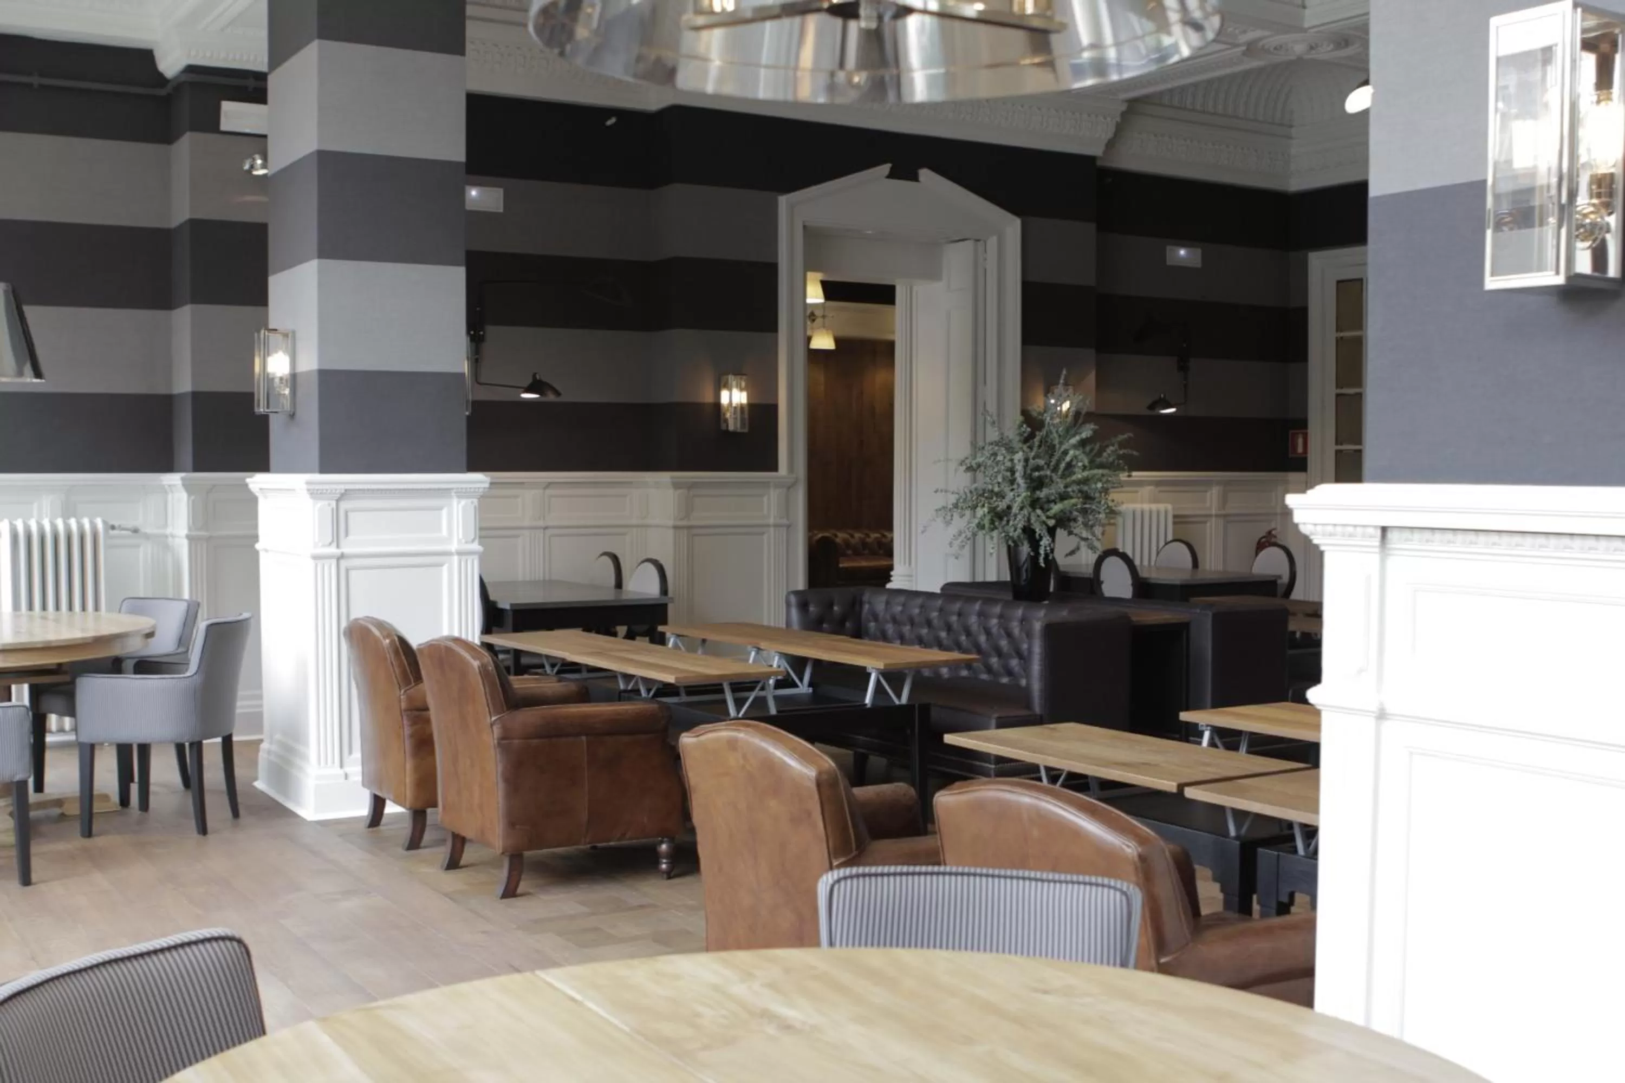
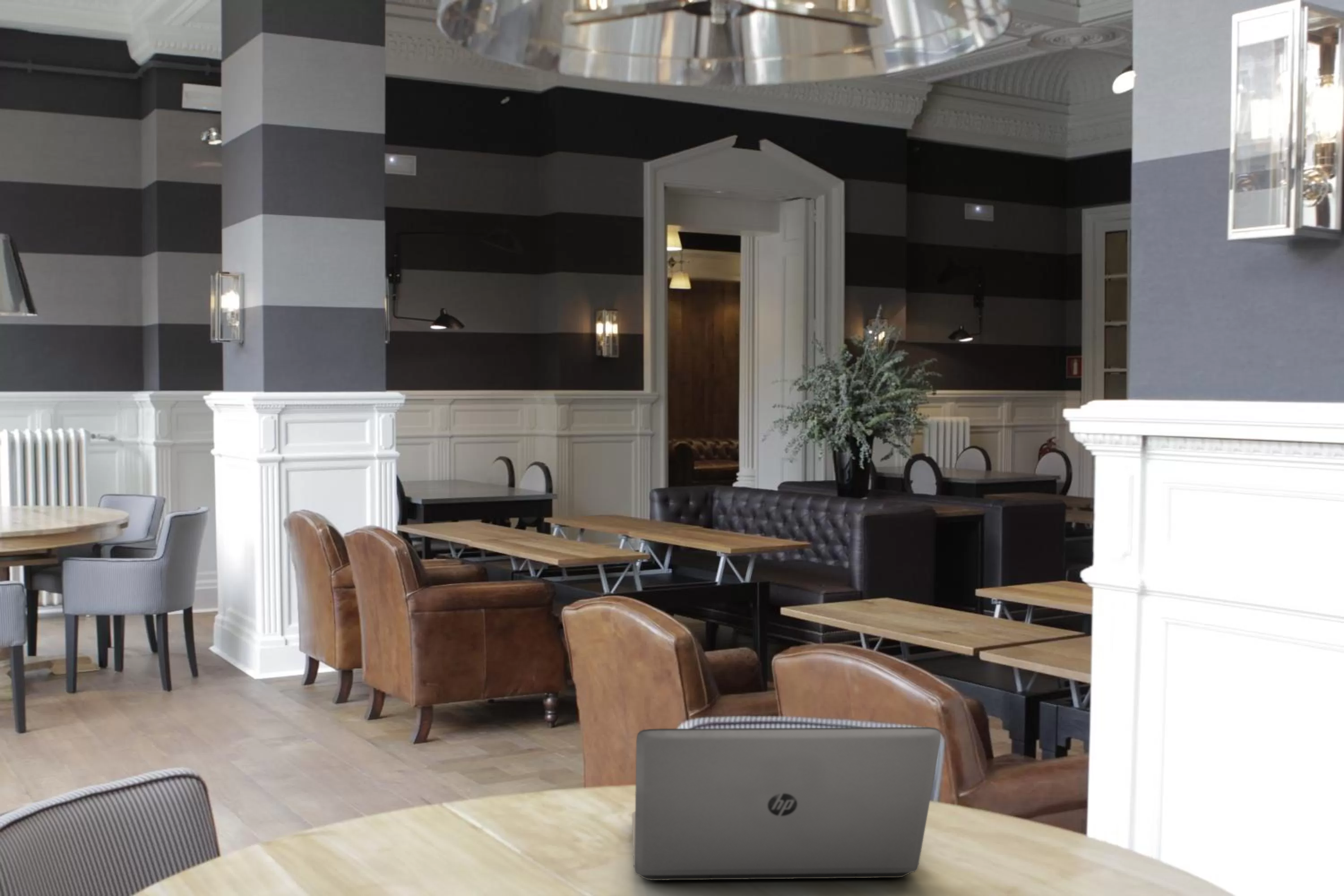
+ laptop (771, 780)
